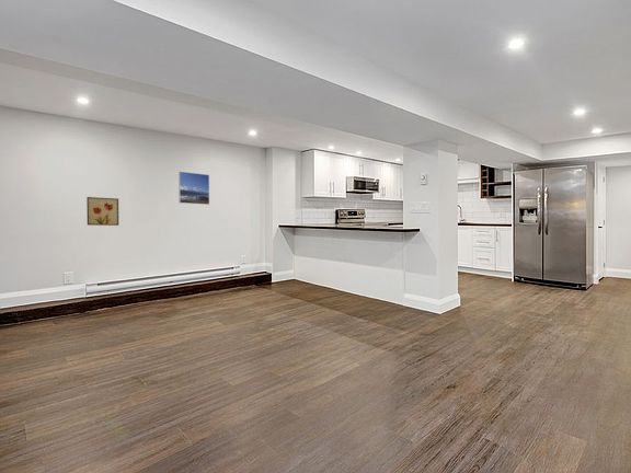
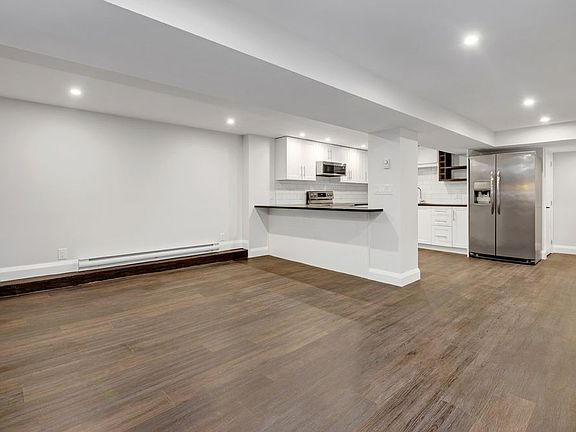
- wall art (103, 211)
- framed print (194, 188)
